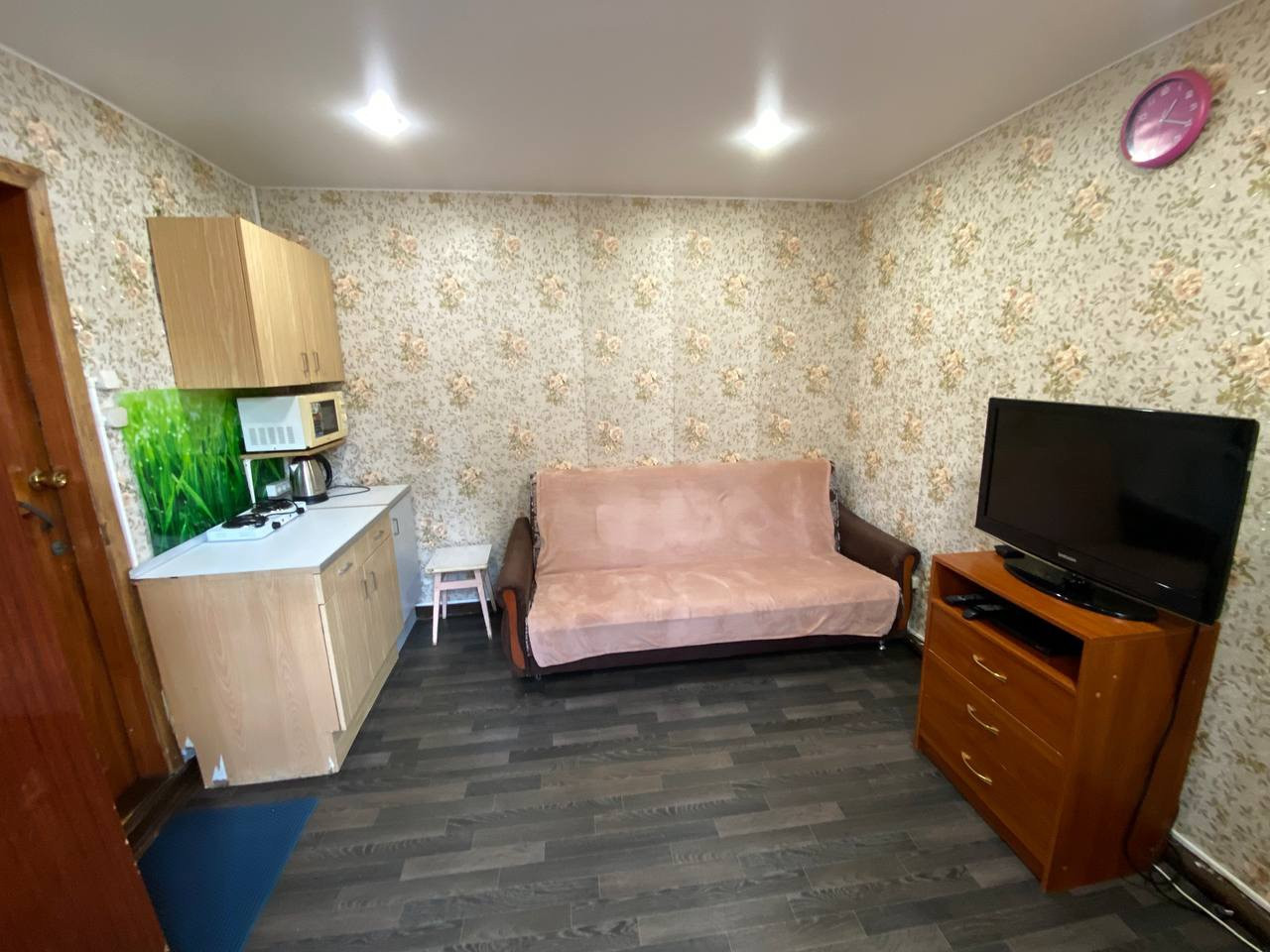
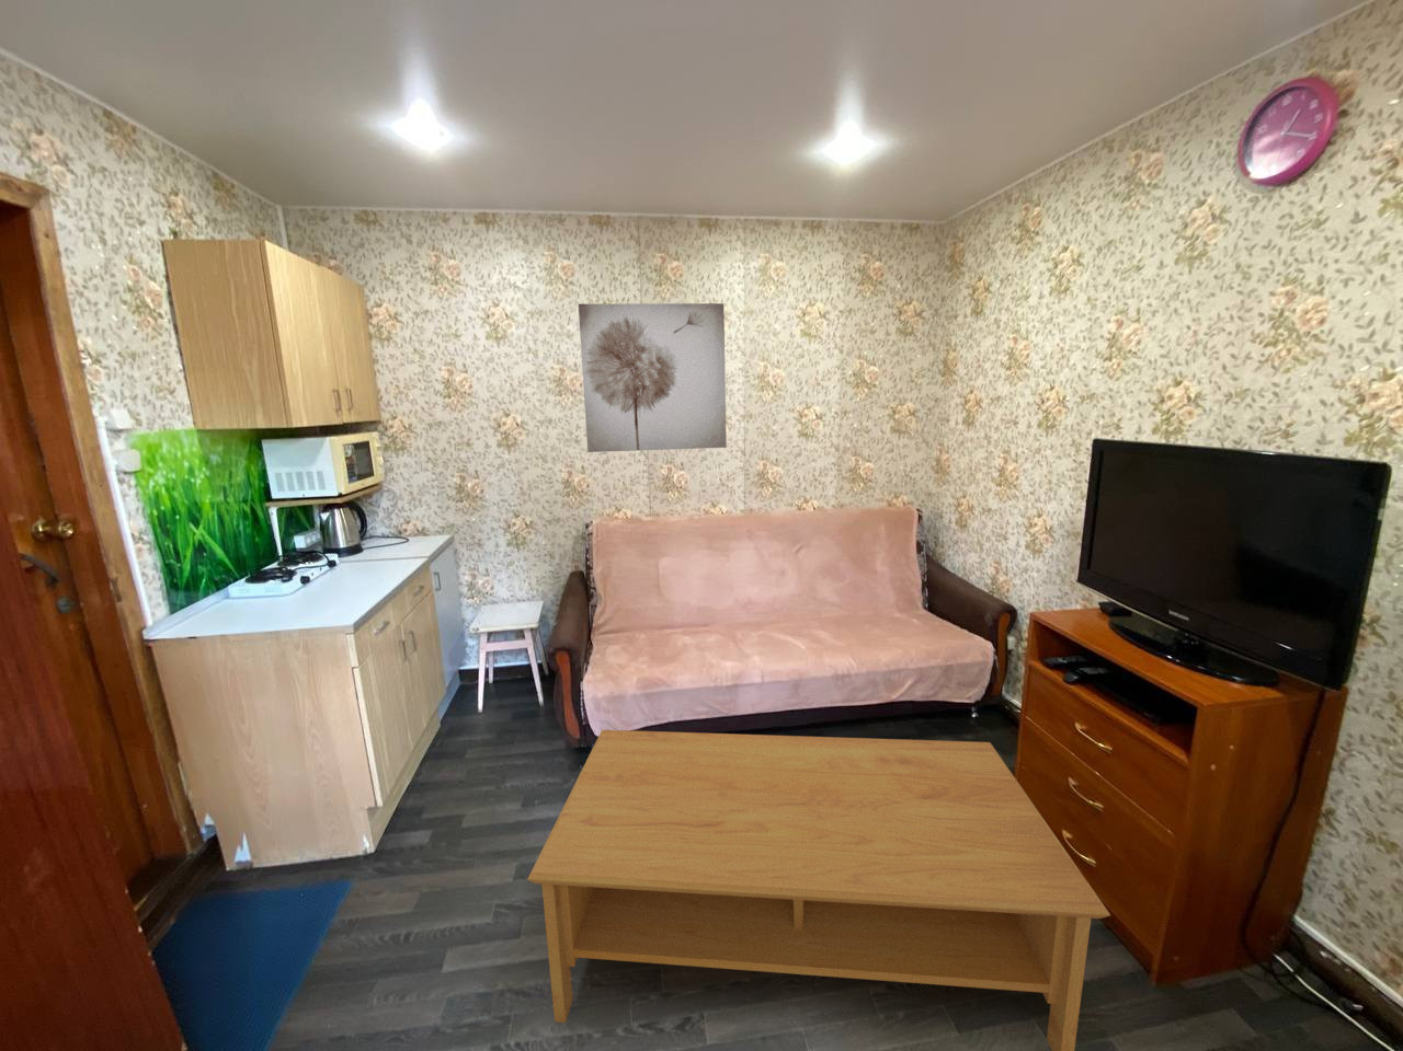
+ wall art (654, 378)
+ coffee table (793, 867)
